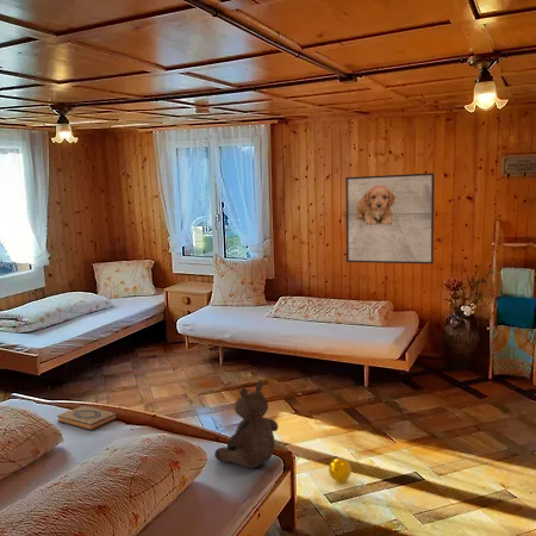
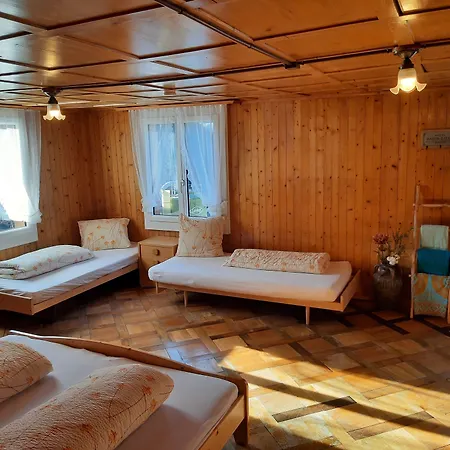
- ball (339, 469)
- teddy bear (244, 422)
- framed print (388, 219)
- hardback book (87, 417)
